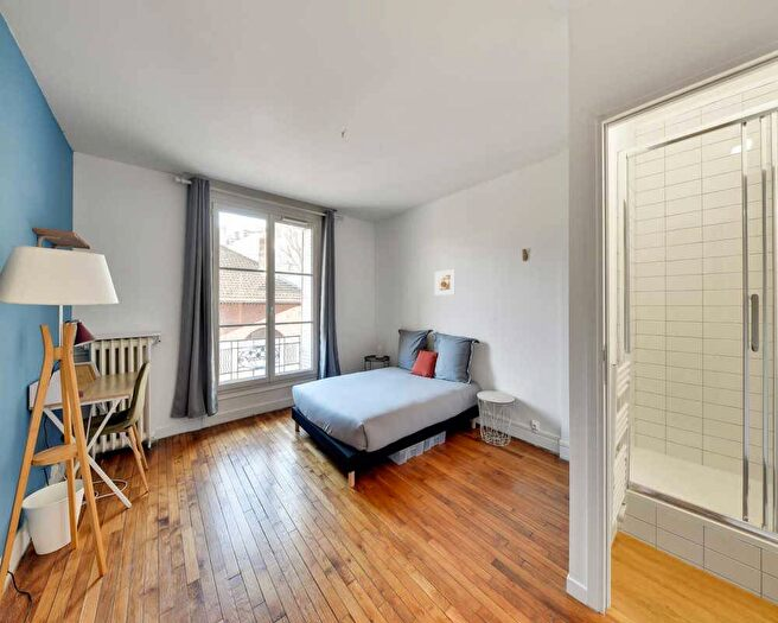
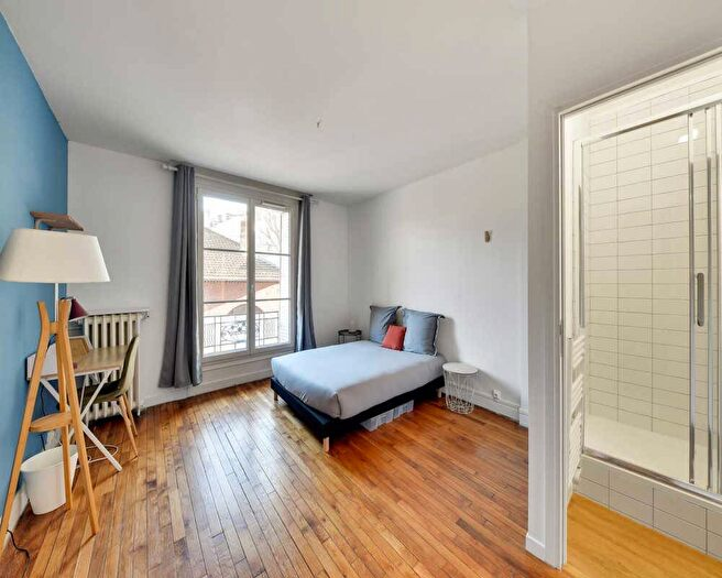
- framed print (444, 282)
